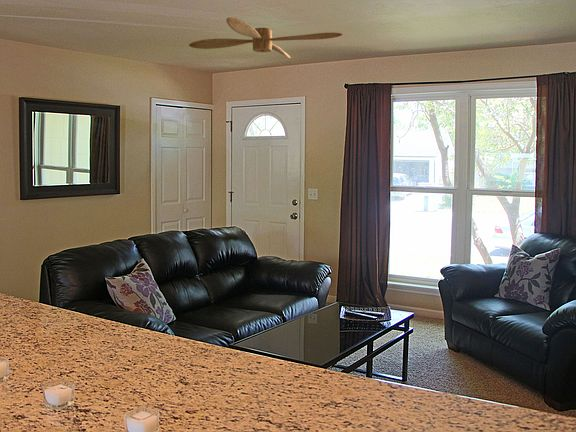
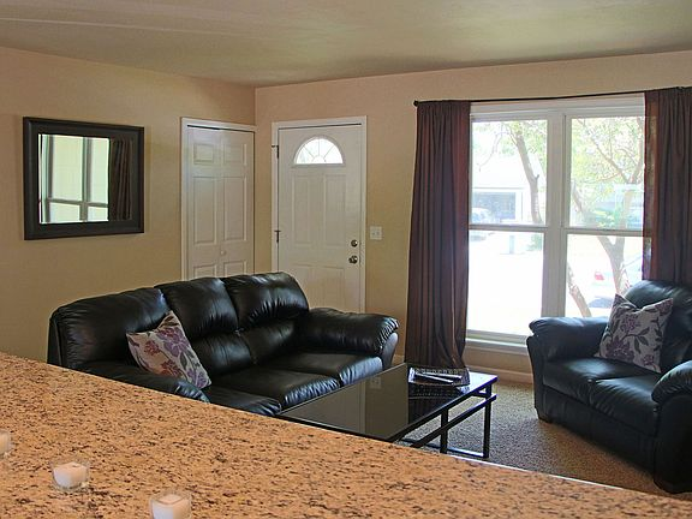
- ceiling fan (262, 40)
